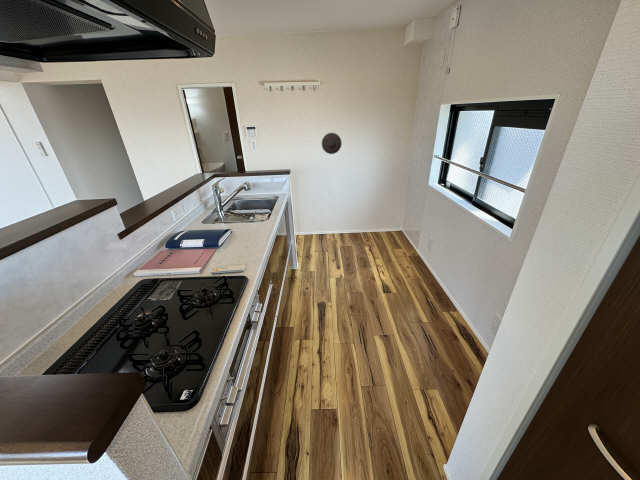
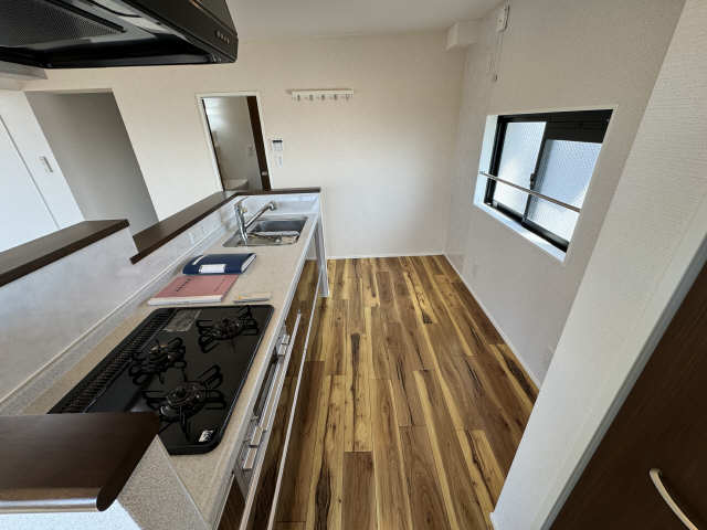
- decorative plate (331, 143)
